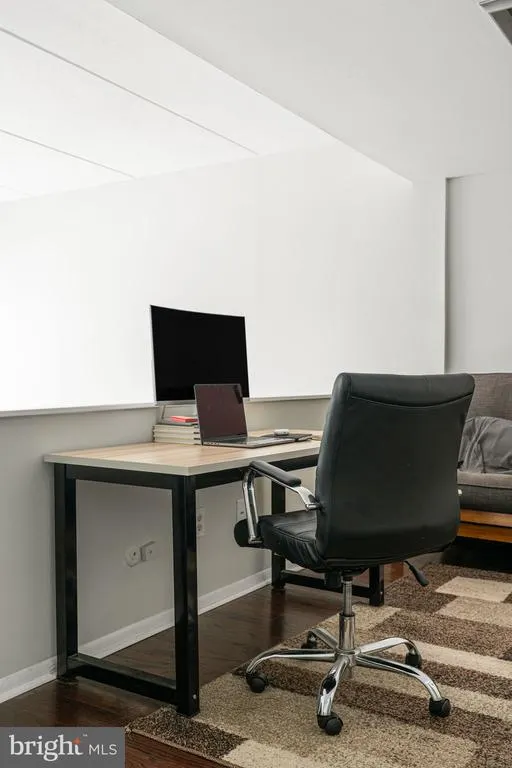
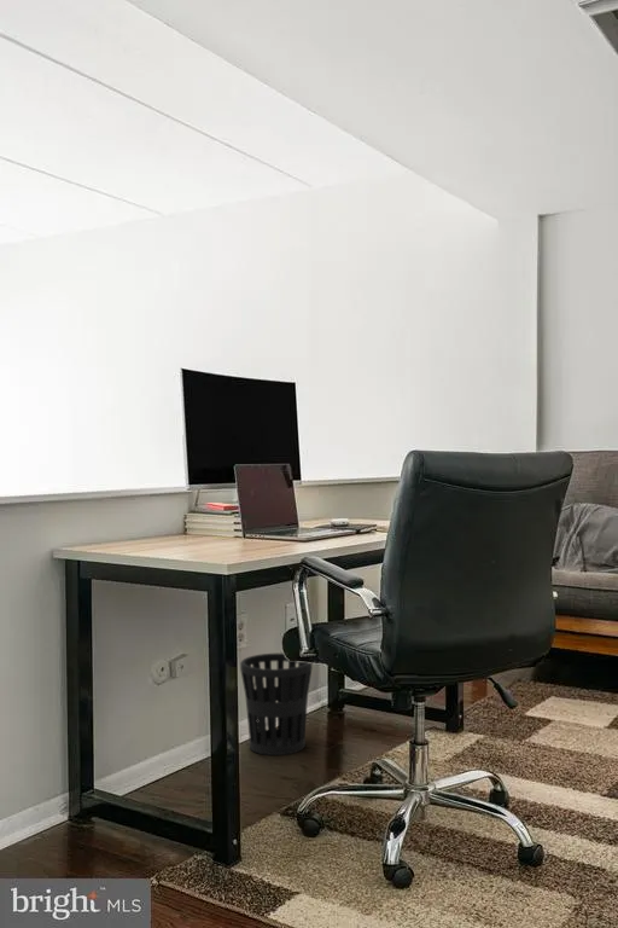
+ wastebasket (276, 703)
